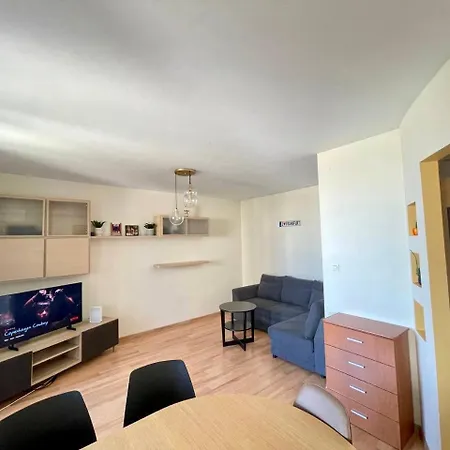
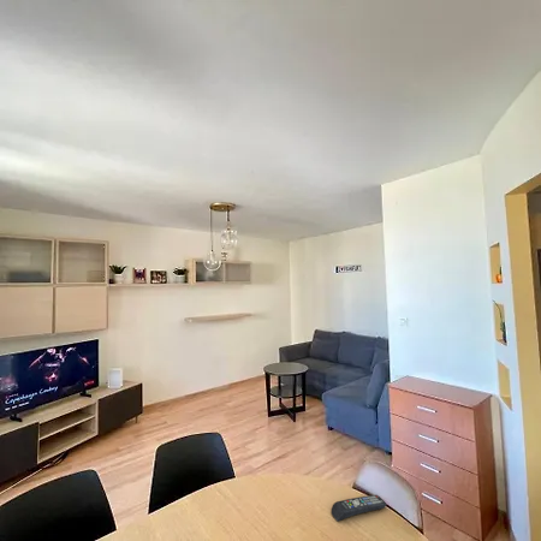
+ remote control (358, 505)
